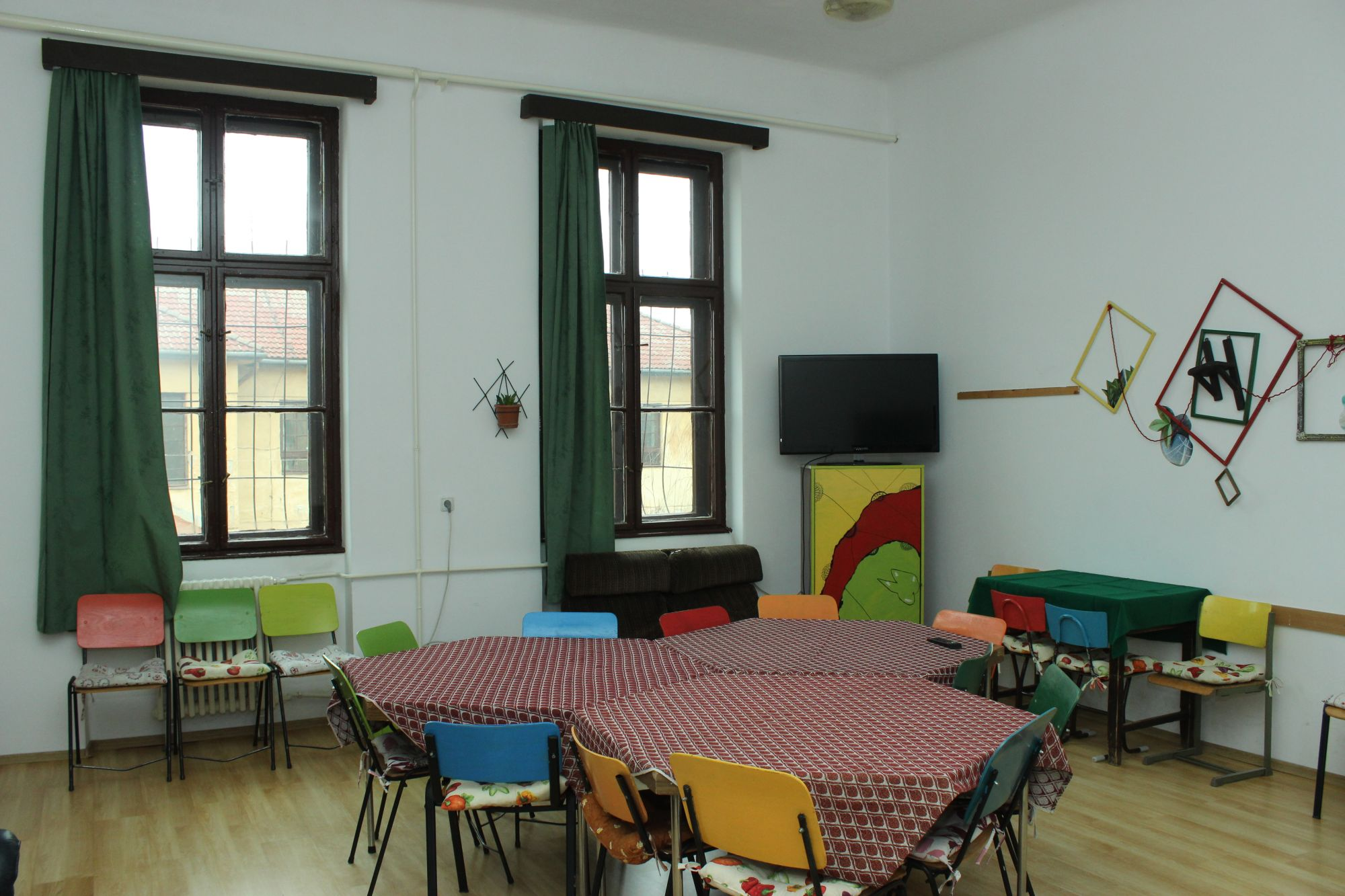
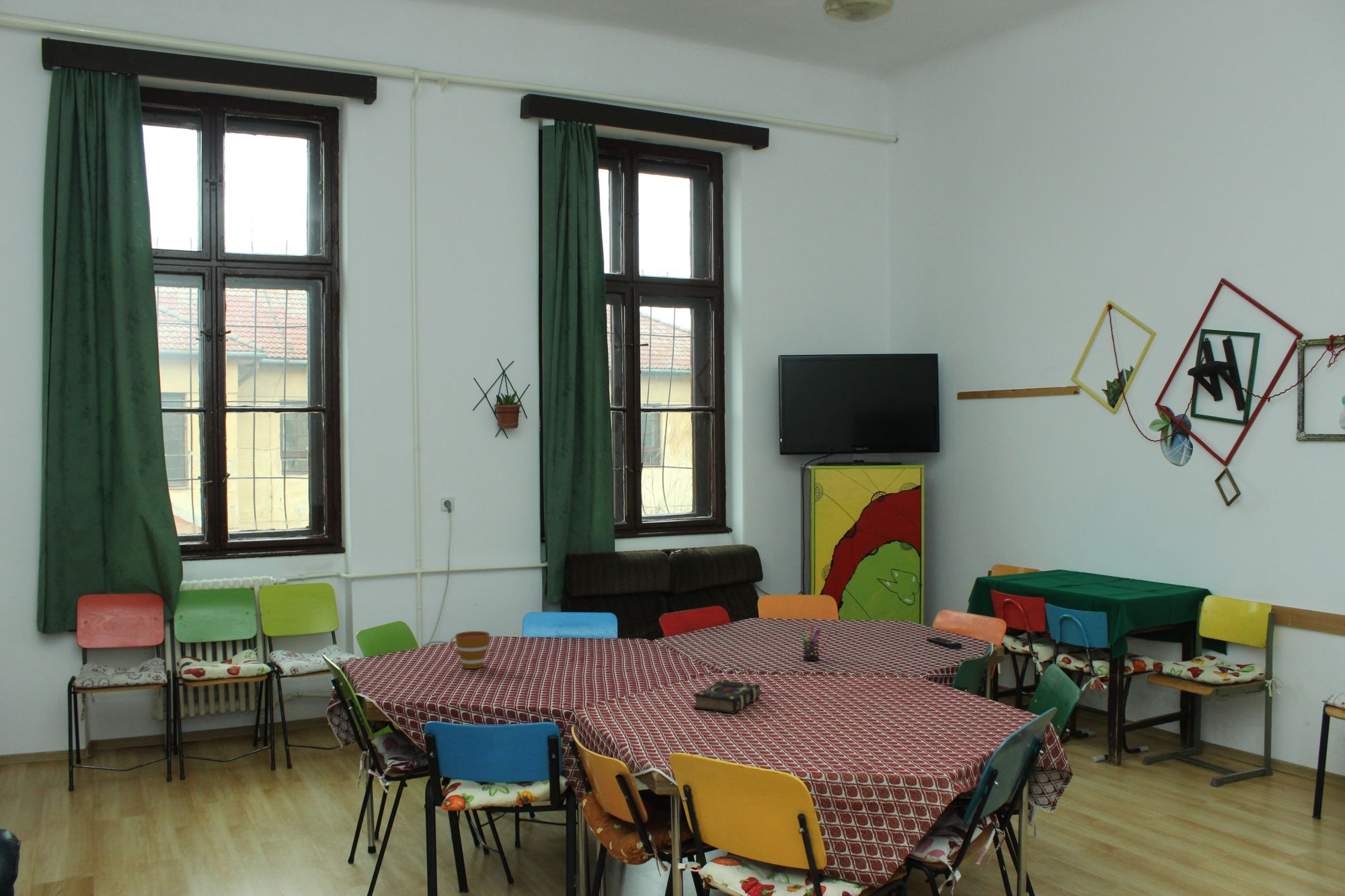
+ pen holder (809, 643)
+ book (729, 694)
+ cup (469, 650)
